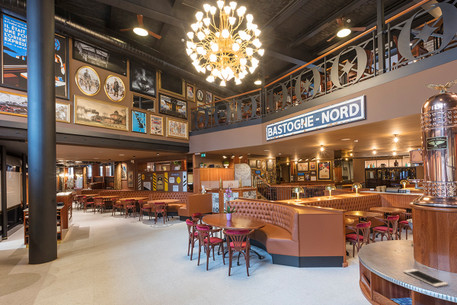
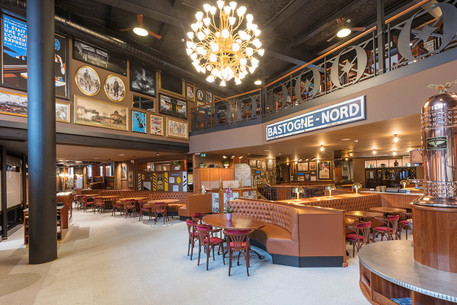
- cell phone (424, 277)
